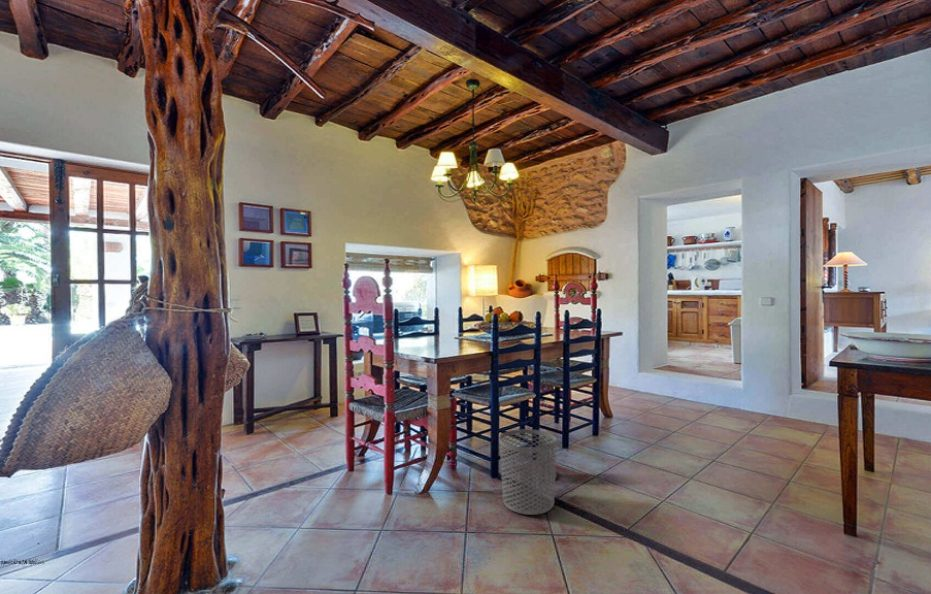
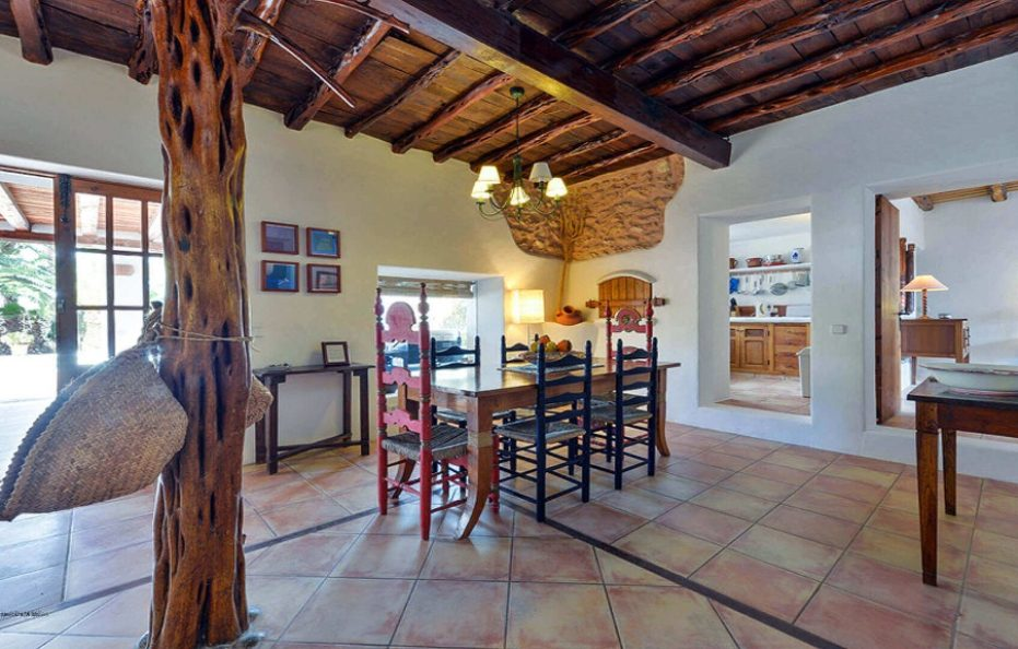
- speaker (547, 454)
- waste bin (528, 470)
